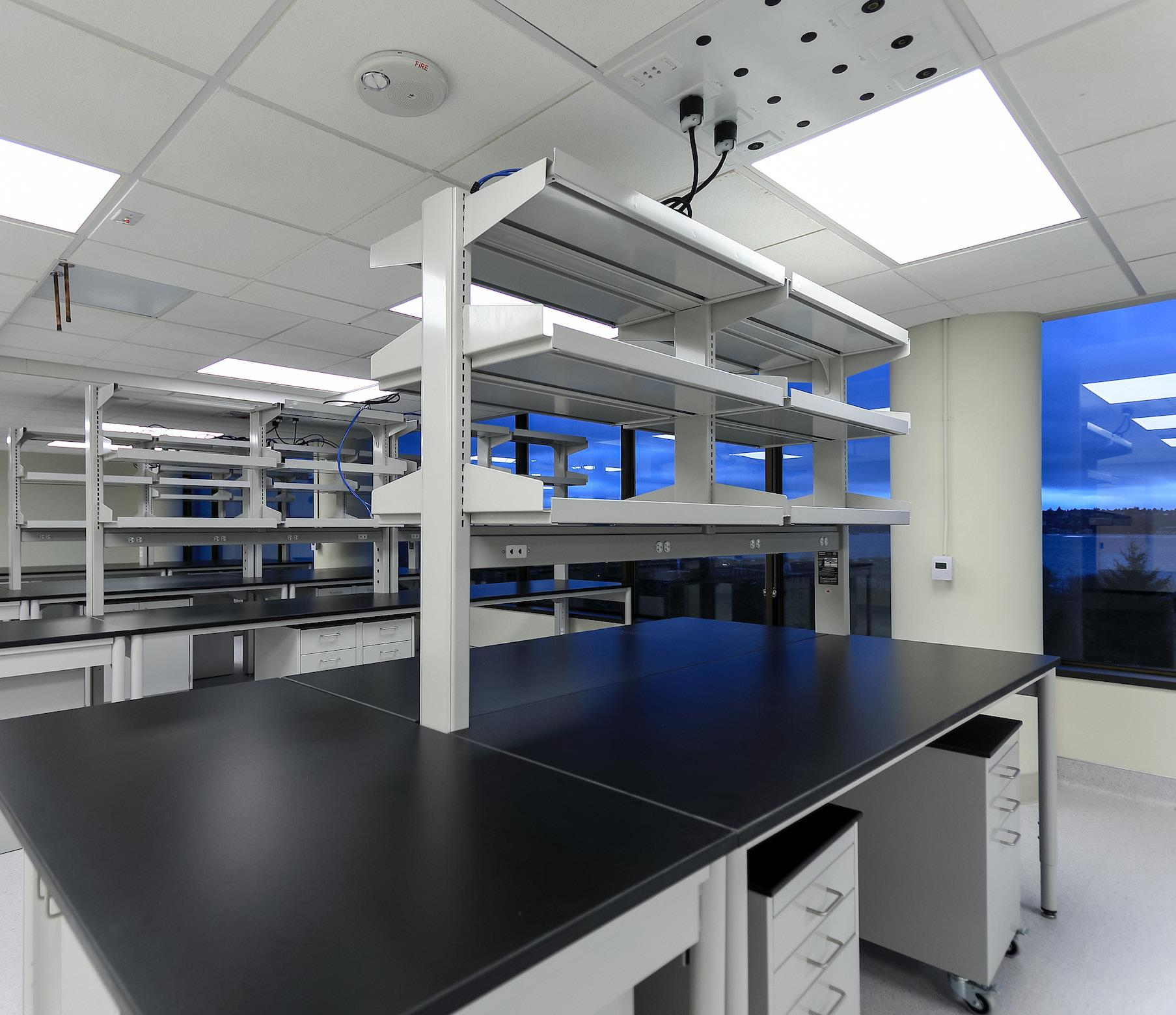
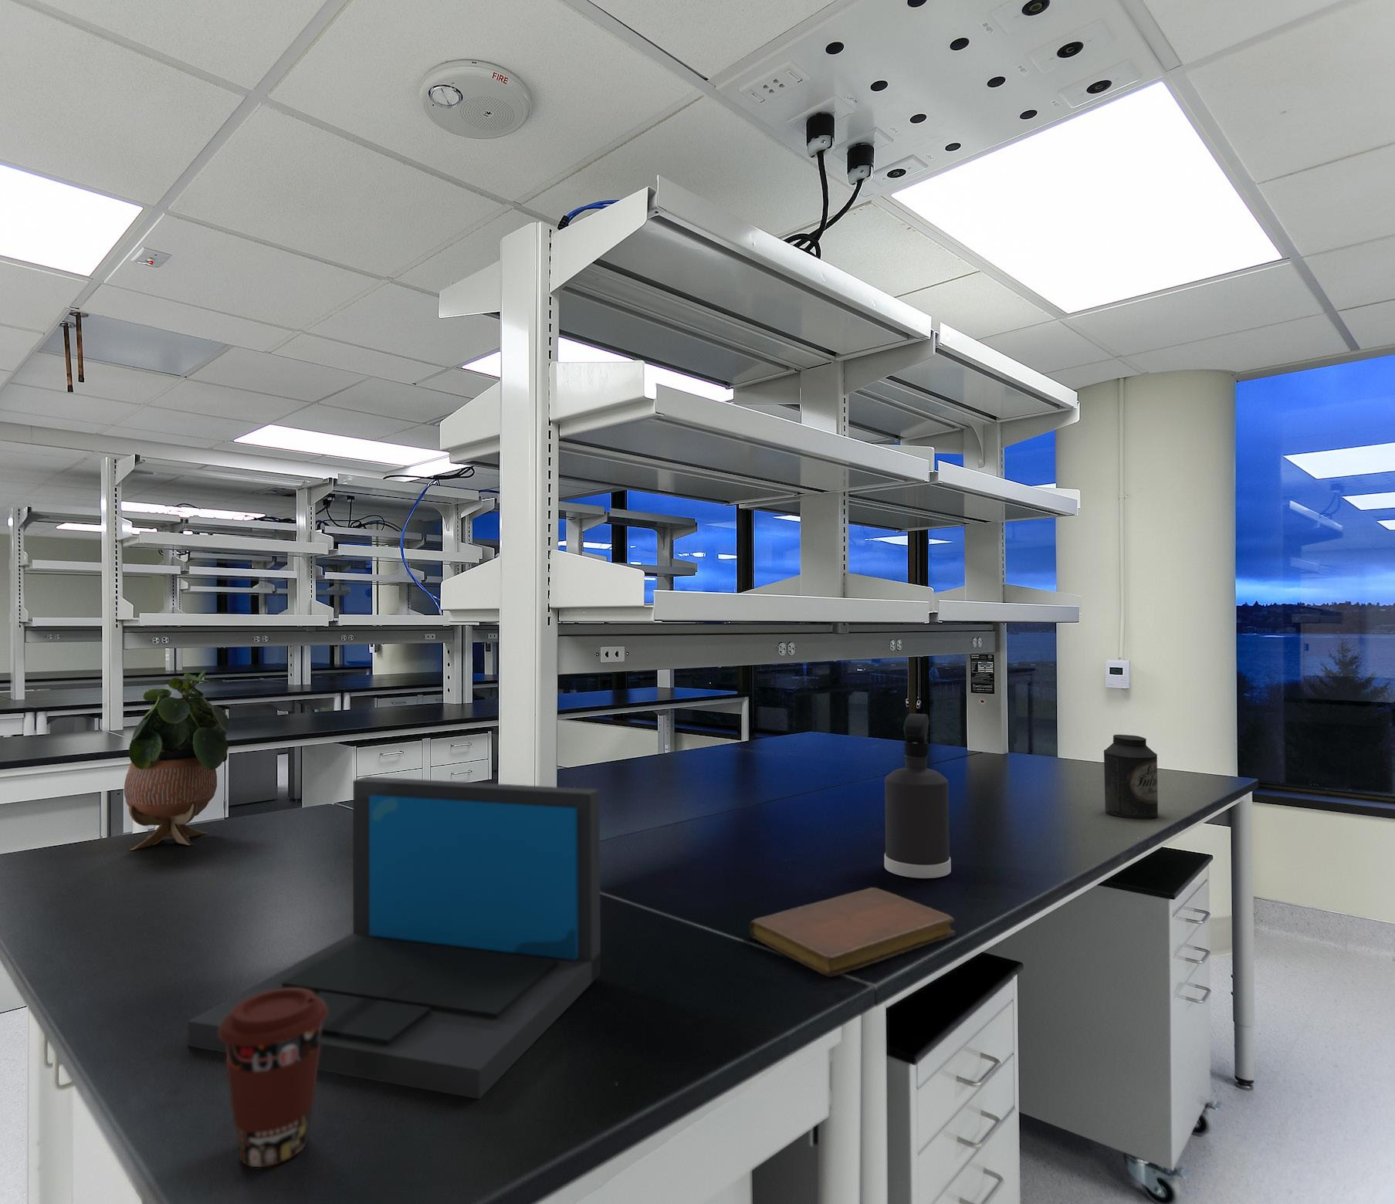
+ potted plant (180, 756)
+ notebook (852, 926)
+ canister (1130, 775)
+ spray bottle (917, 790)
+ laptop (413, 906)
+ coffee cup (274, 1075)
